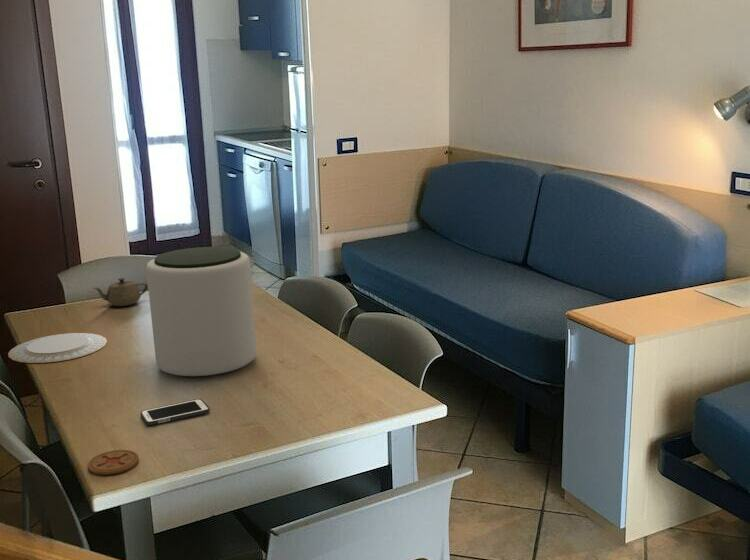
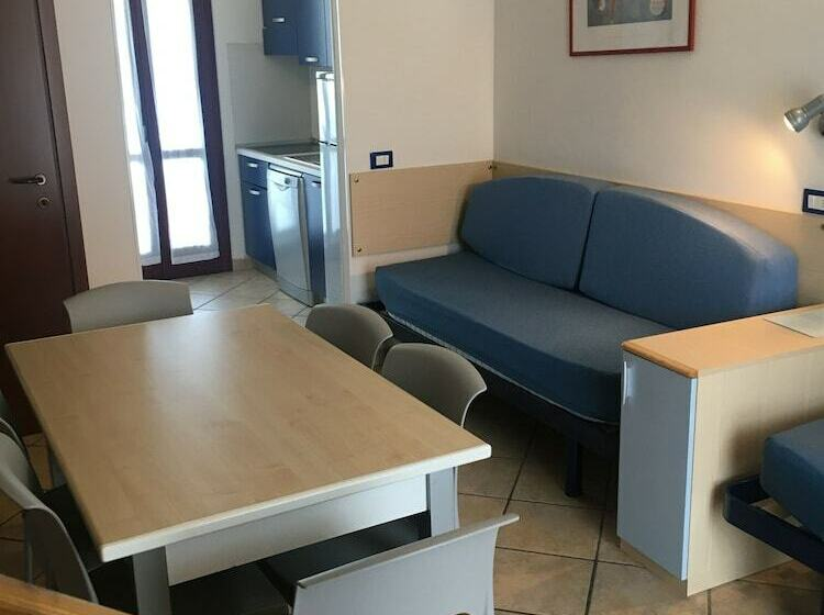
- teapot (121, 291)
- plant pot (202, 310)
- cell phone (175, 411)
- chinaware (58, 345)
- coaster (113, 461)
